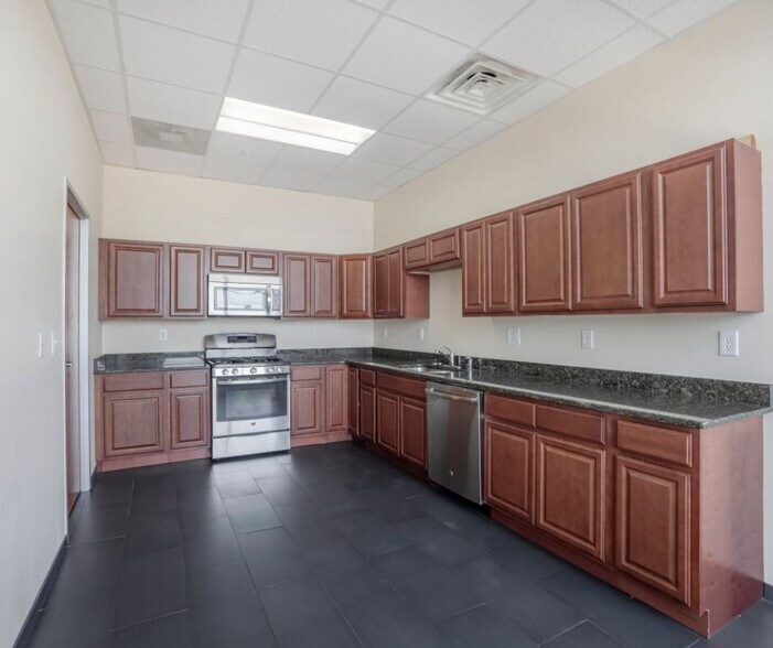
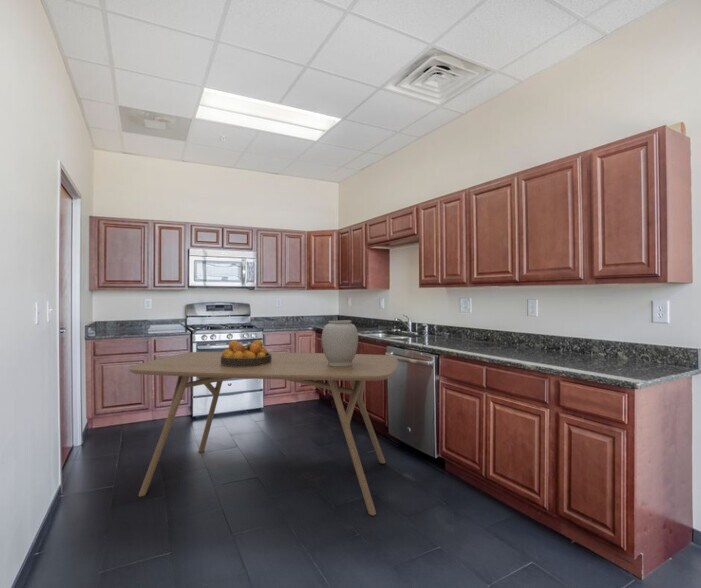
+ fruit bowl (246, 351)
+ vase (340, 342)
+ dining table (272, 378)
